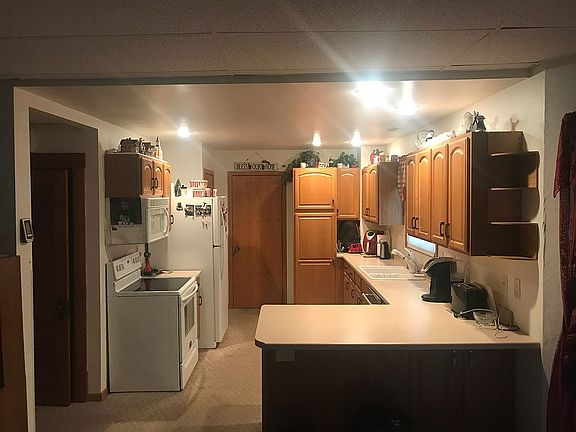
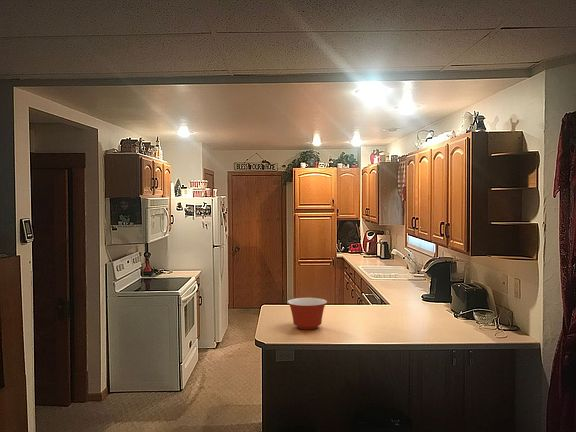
+ mixing bowl (307, 314)
